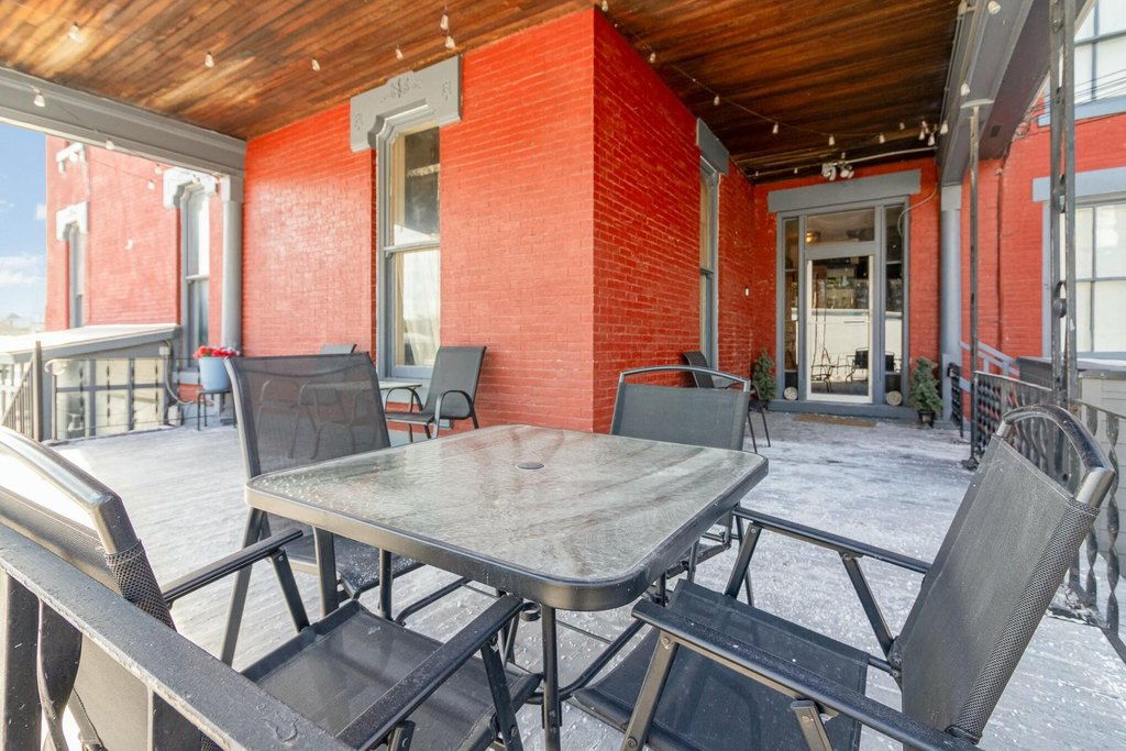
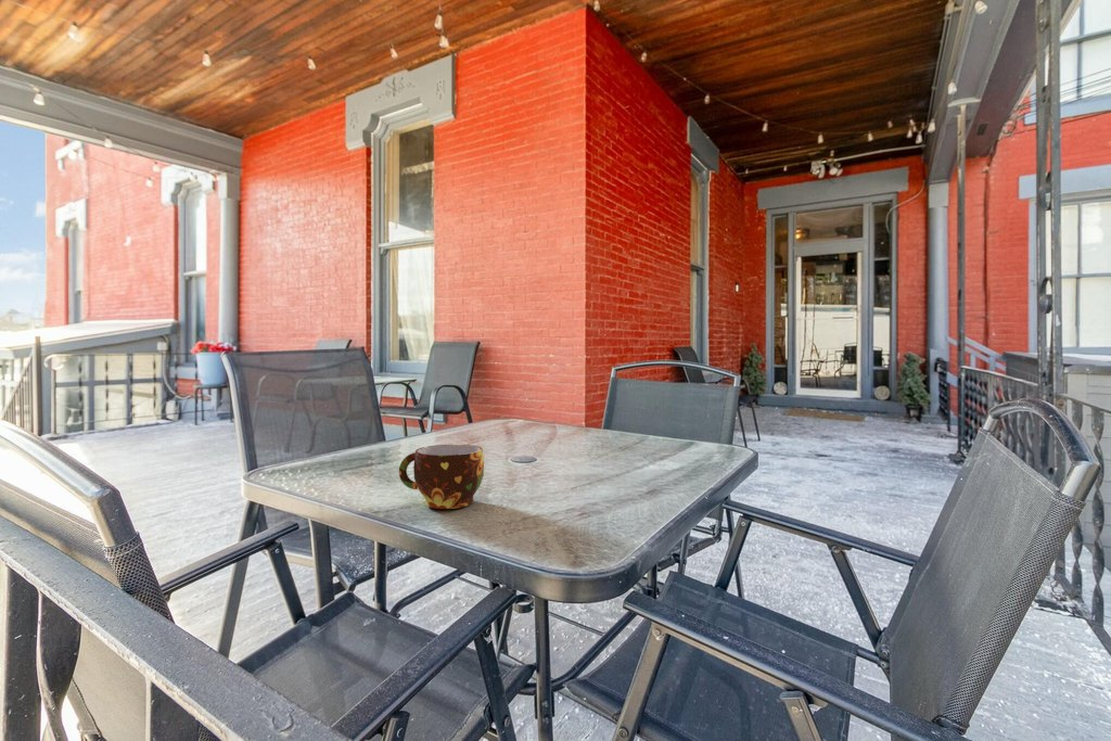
+ cup (445, 476)
